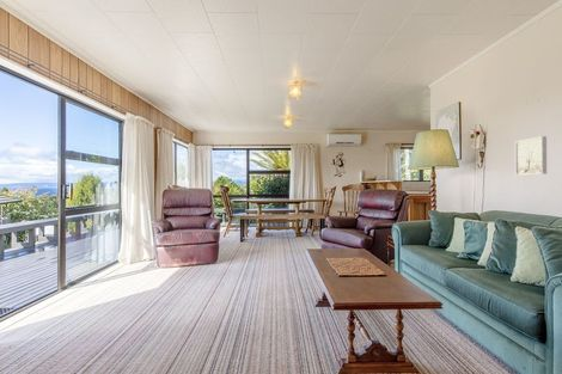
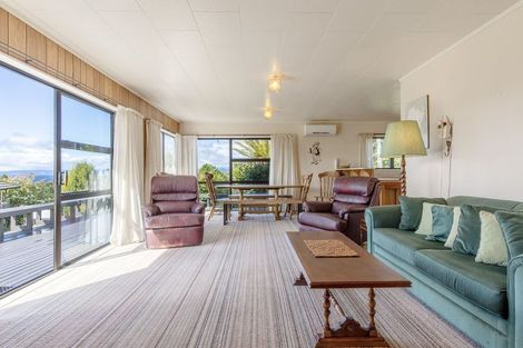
- wall art (530, 157)
